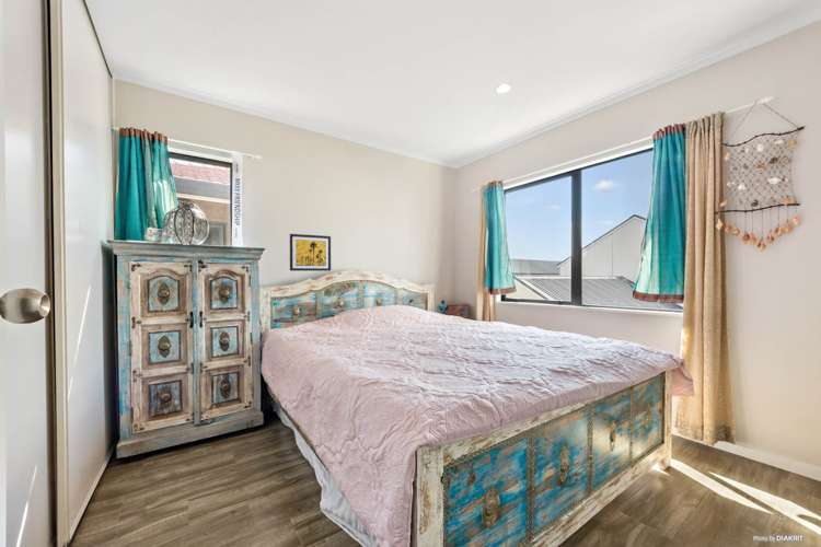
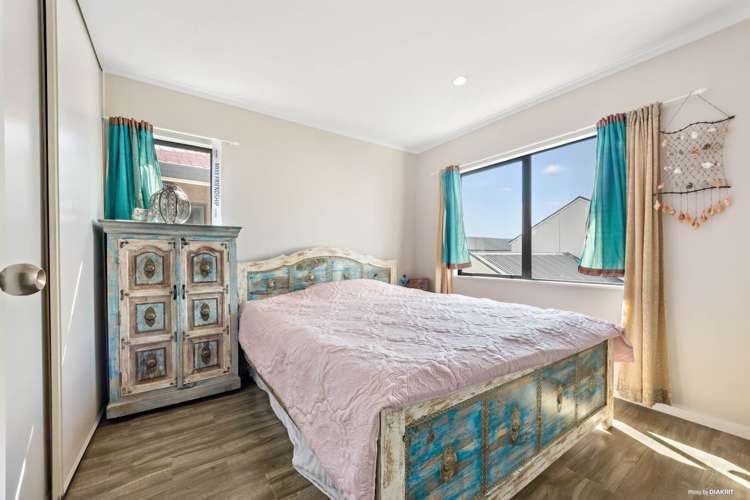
- wall art (311, 253)
